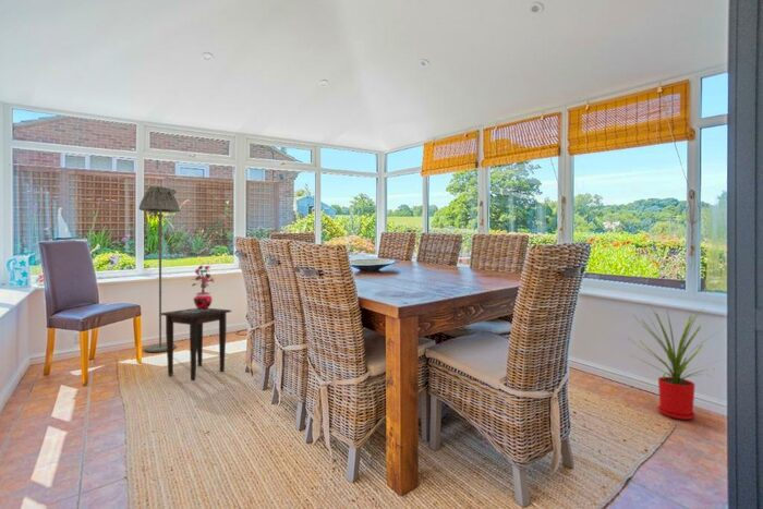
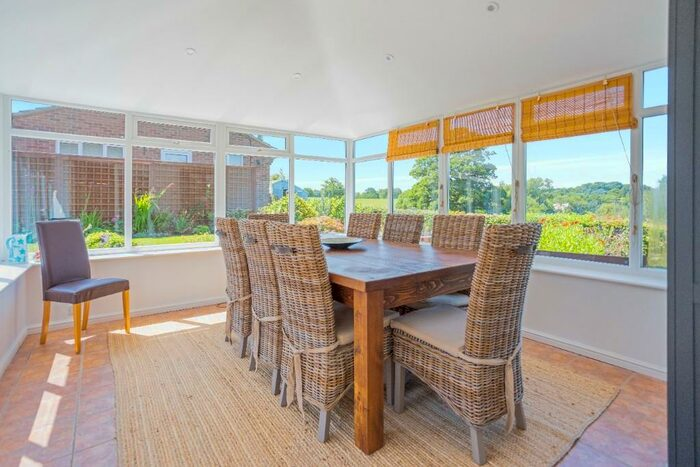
- potted plant (202, 287)
- house plant (677, 360)
- side table (196, 341)
- floor lamp (159, 268)
